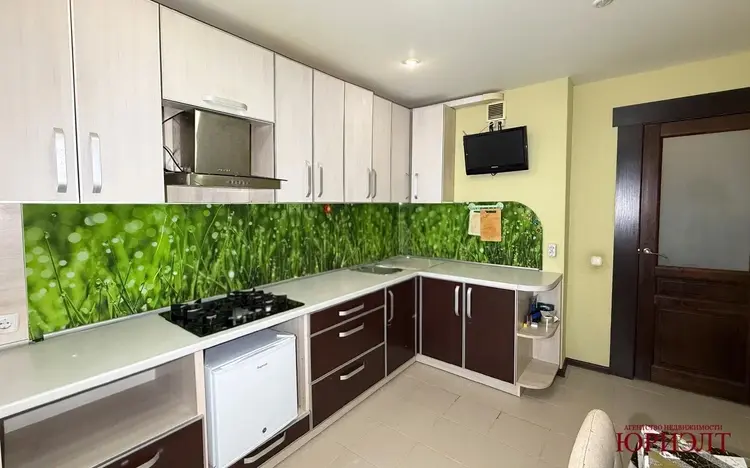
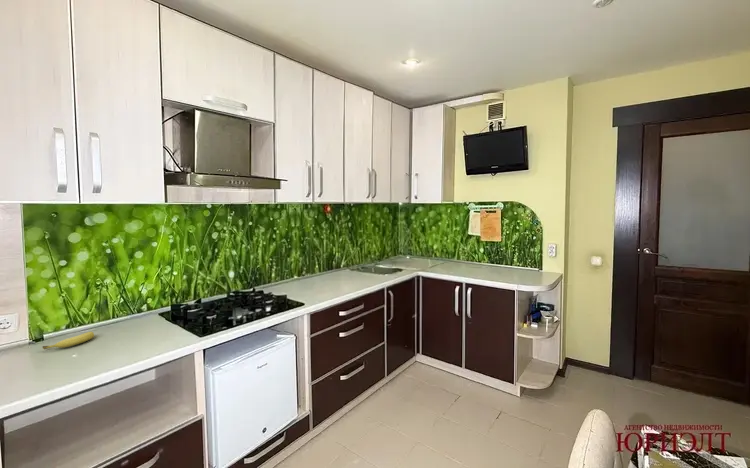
+ fruit (73, 339)
